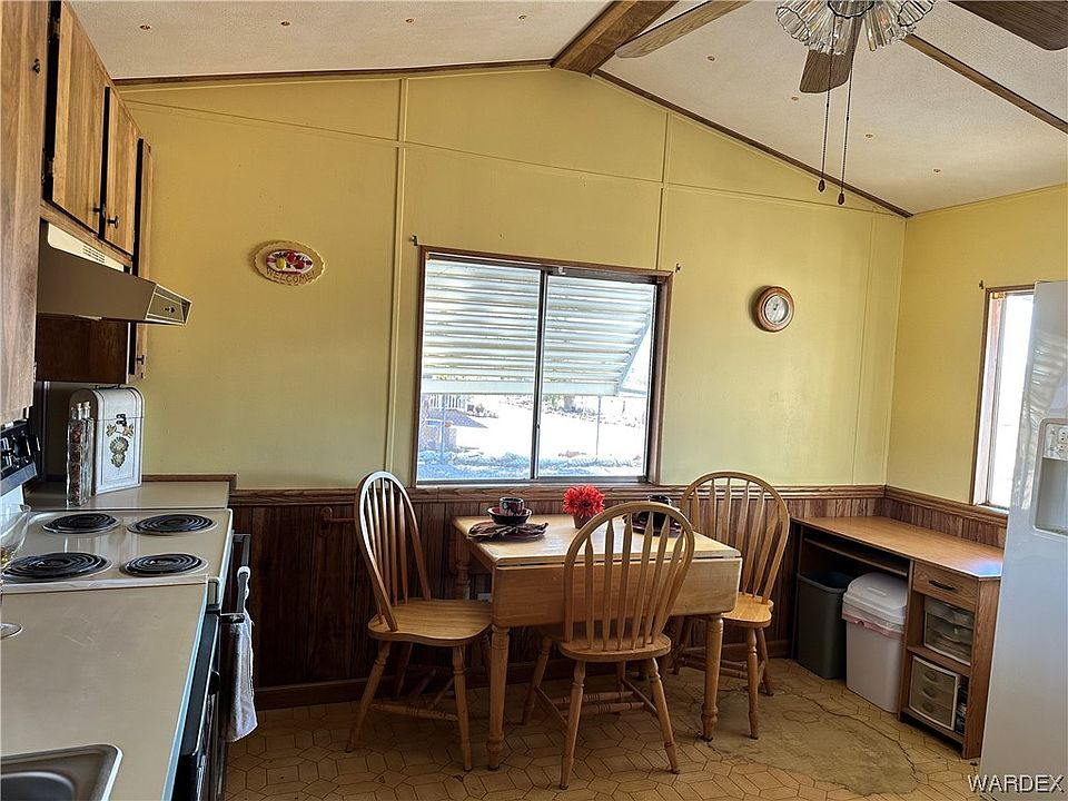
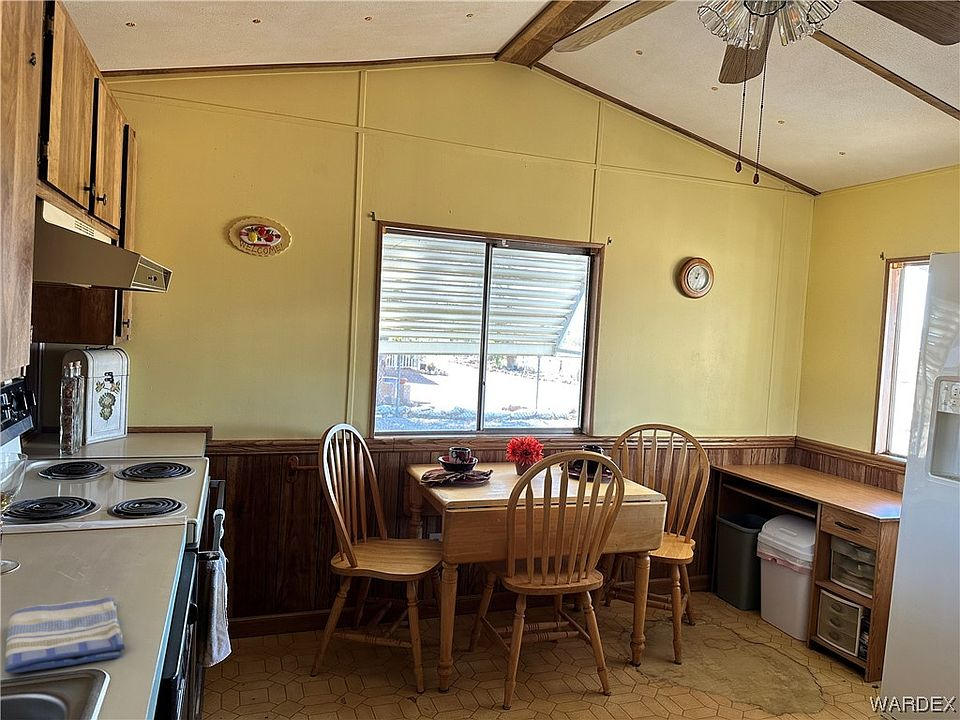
+ dish towel (65, 630)
